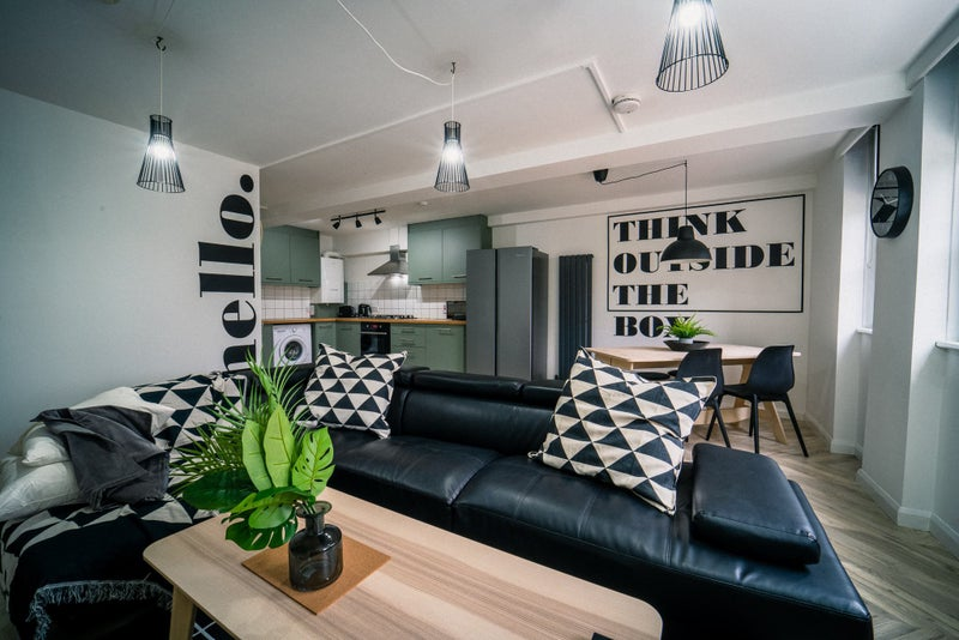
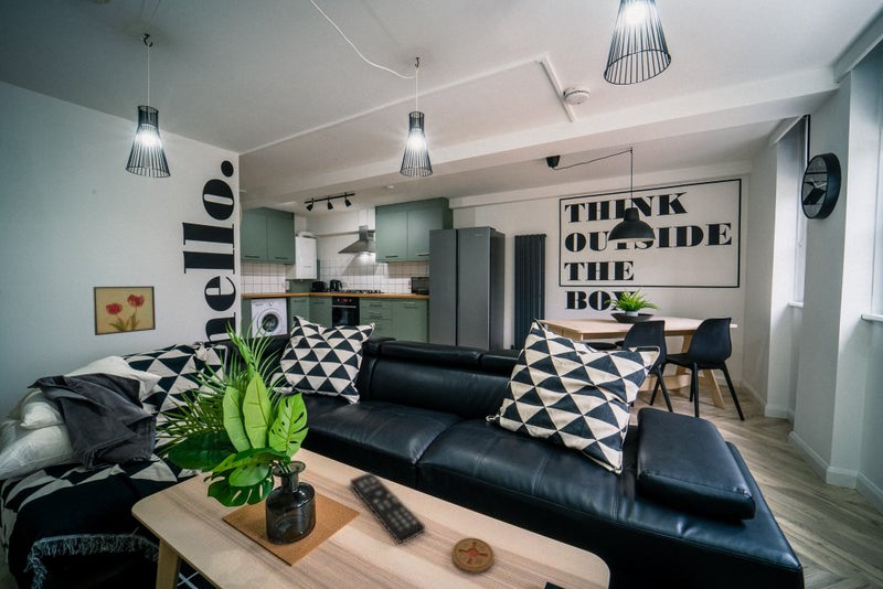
+ wall art (125, 309)
+ remote control (383, 501)
+ coaster (472, 554)
